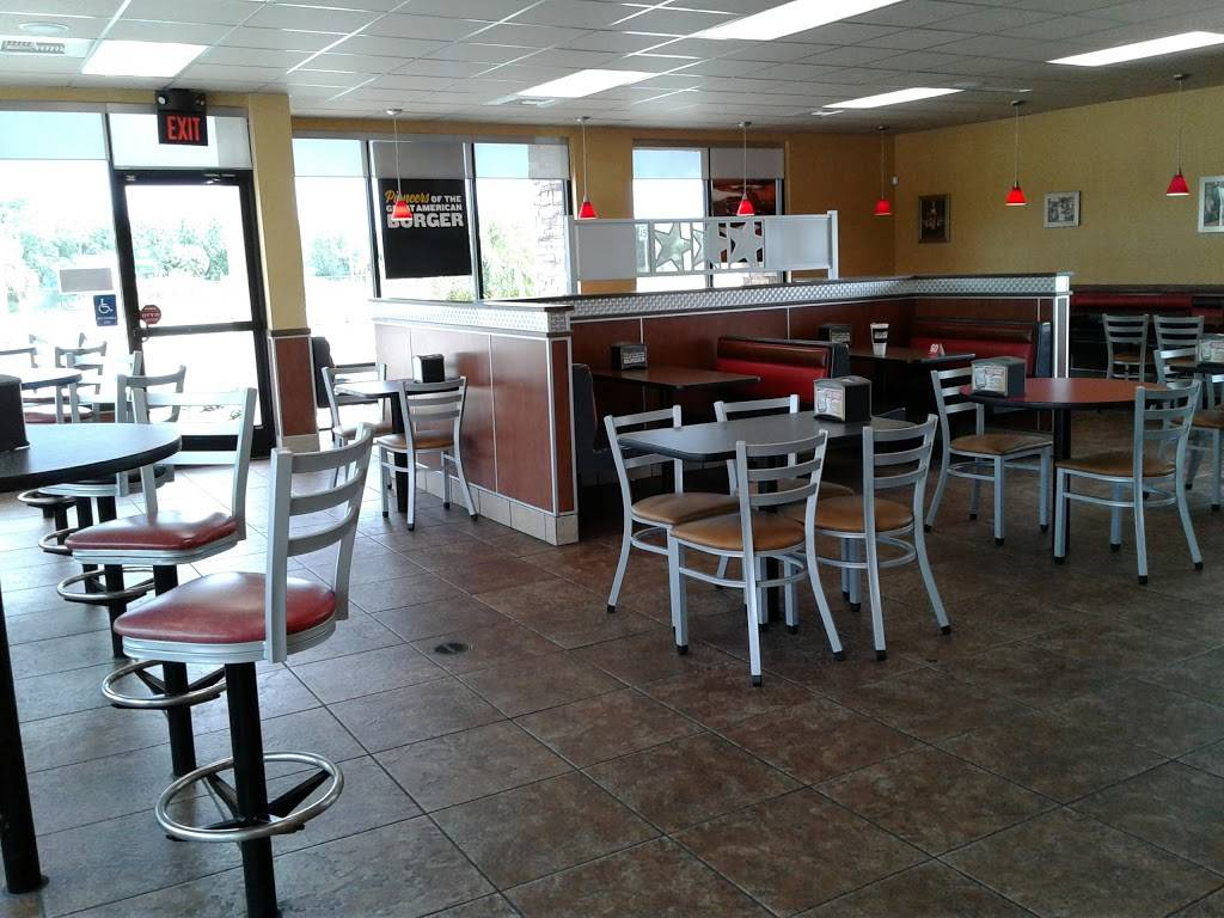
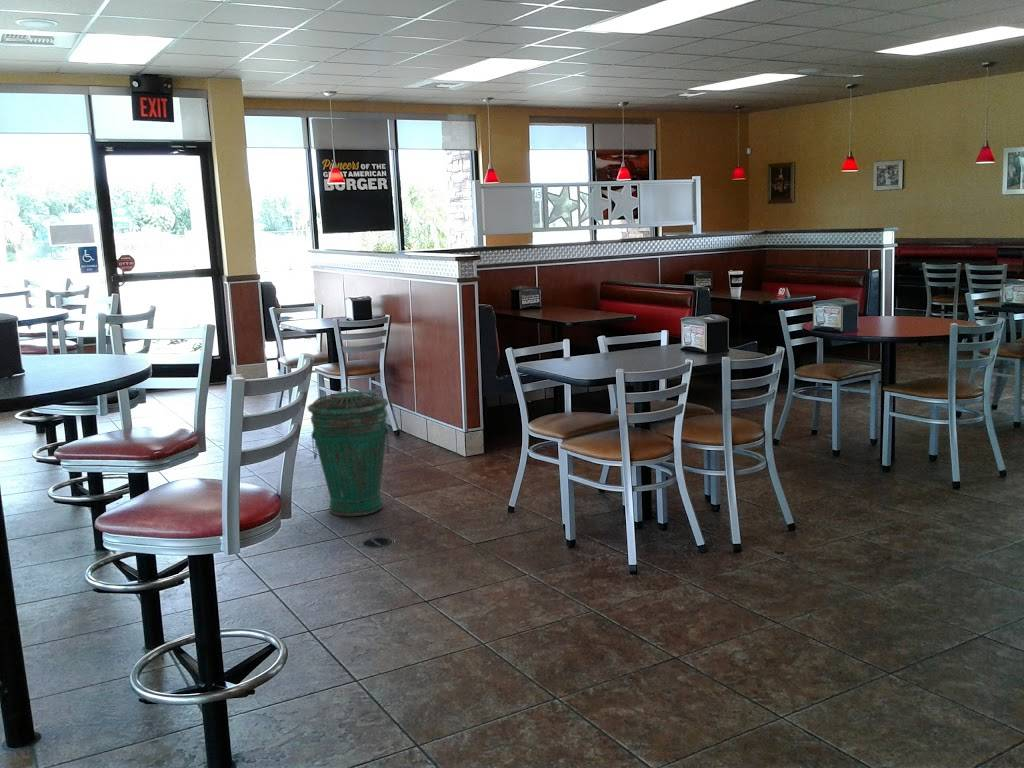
+ trash can (351, 448)
